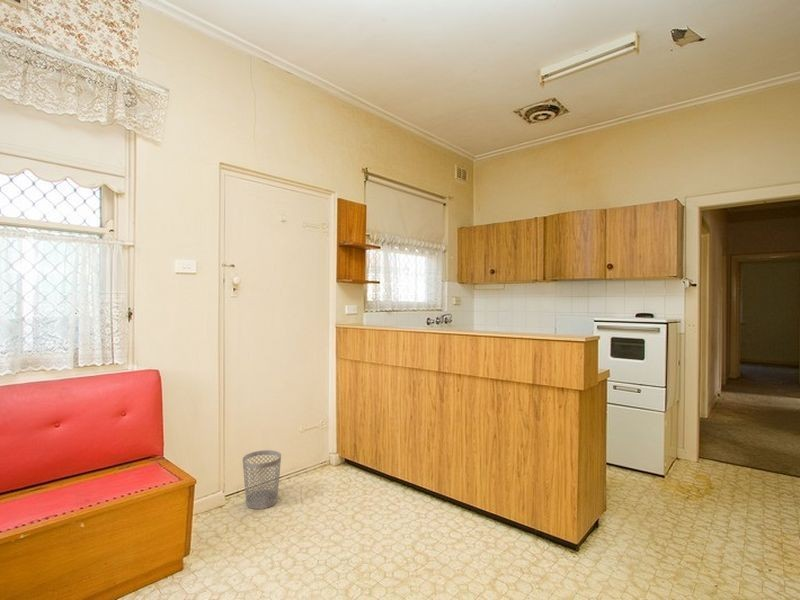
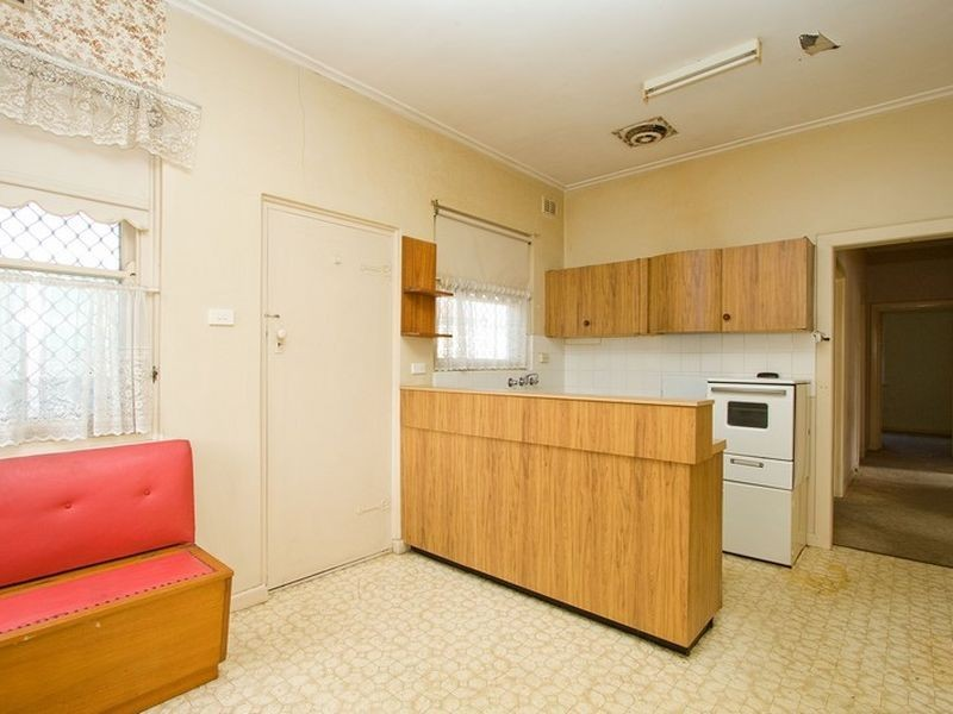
- wastebasket (262, 479)
